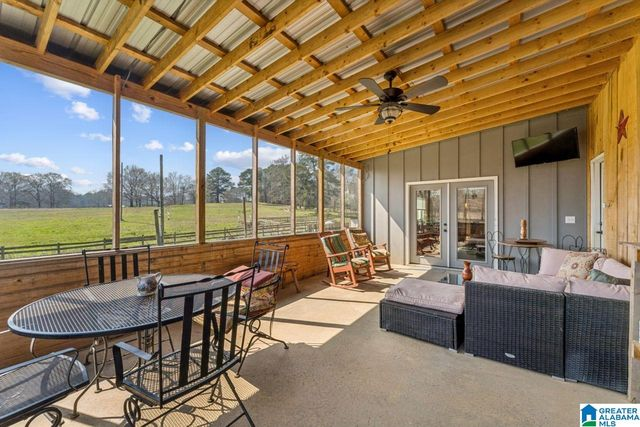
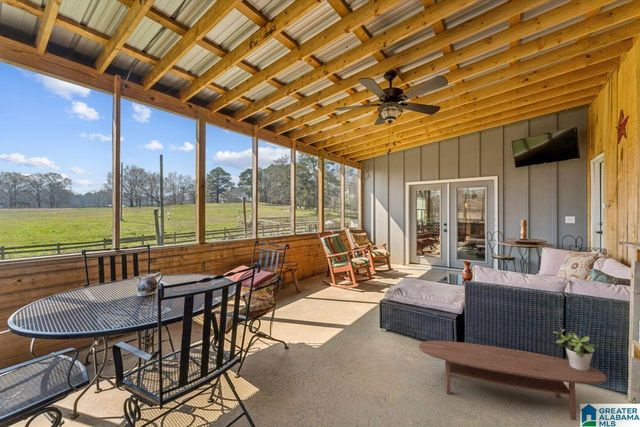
+ potted plant (573, 349)
+ coffee table (502, 376)
